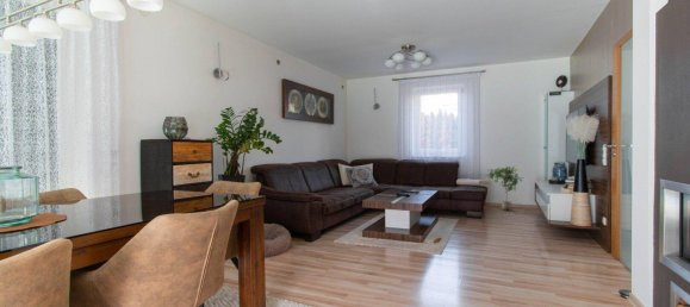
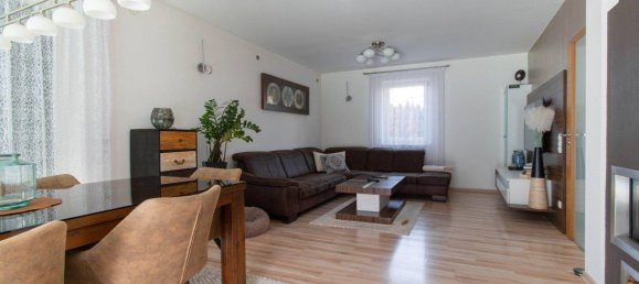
- potted plant (505, 188)
